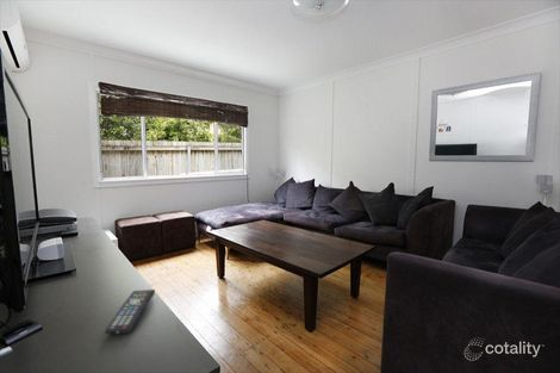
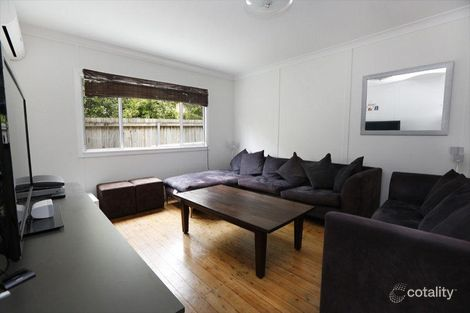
- remote control (133, 307)
